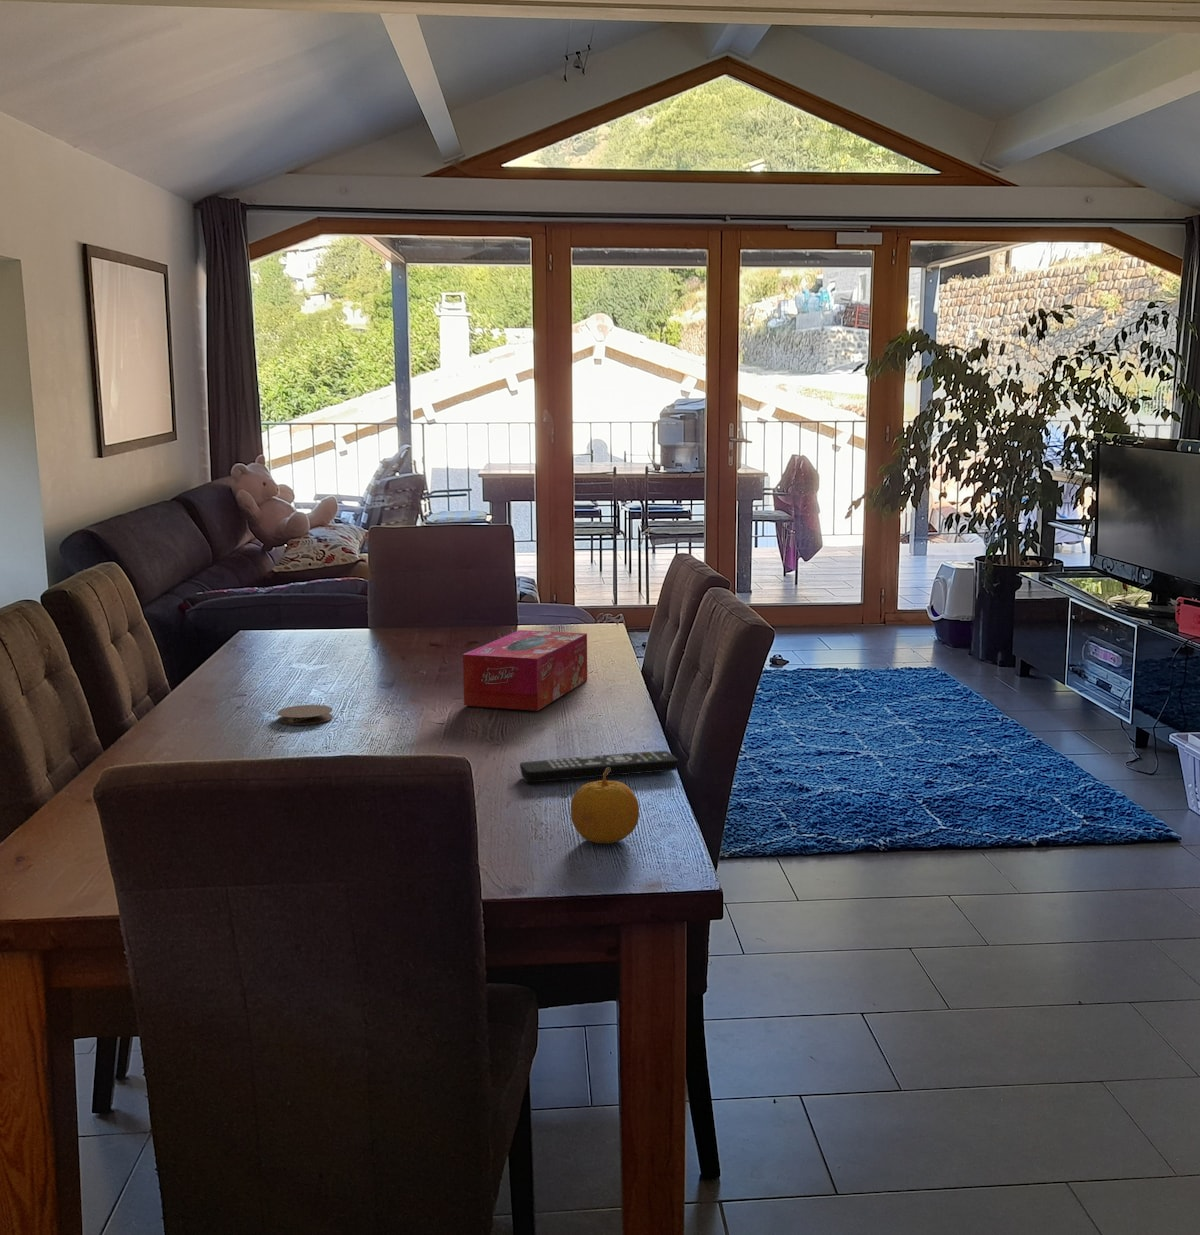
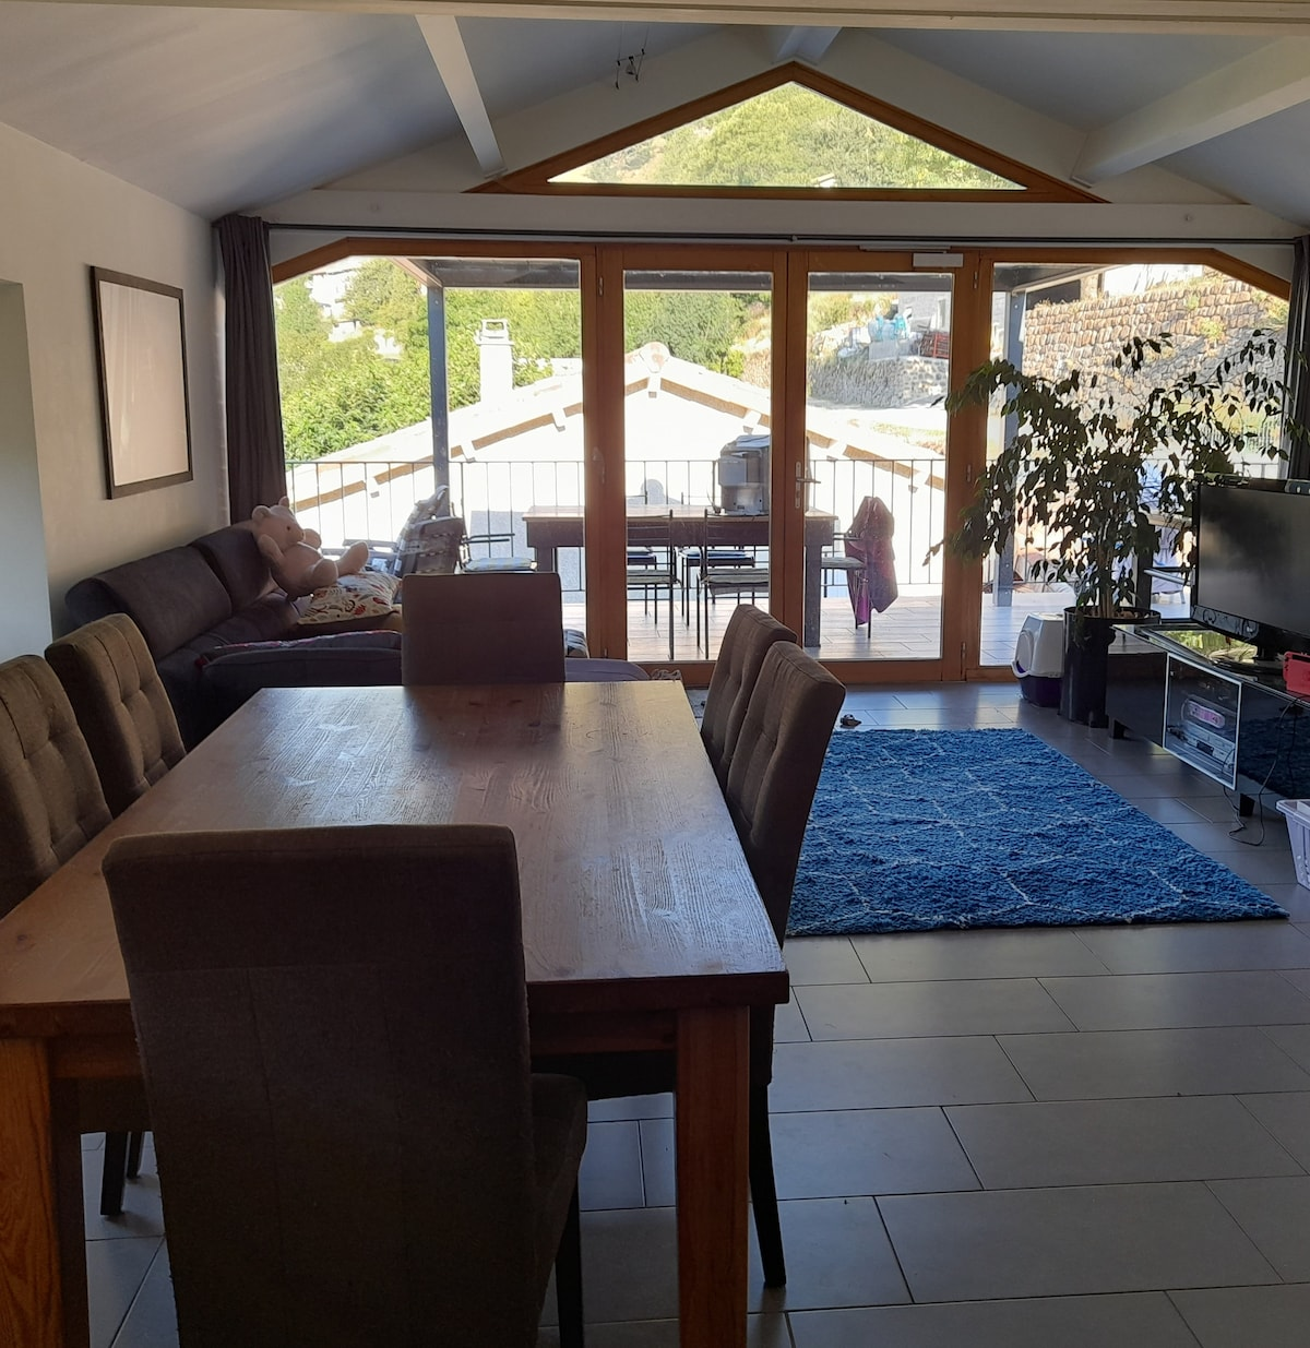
- coaster (306, 715)
- tissue box (528, 667)
- remote control (599, 766)
- fruit (606, 803)
